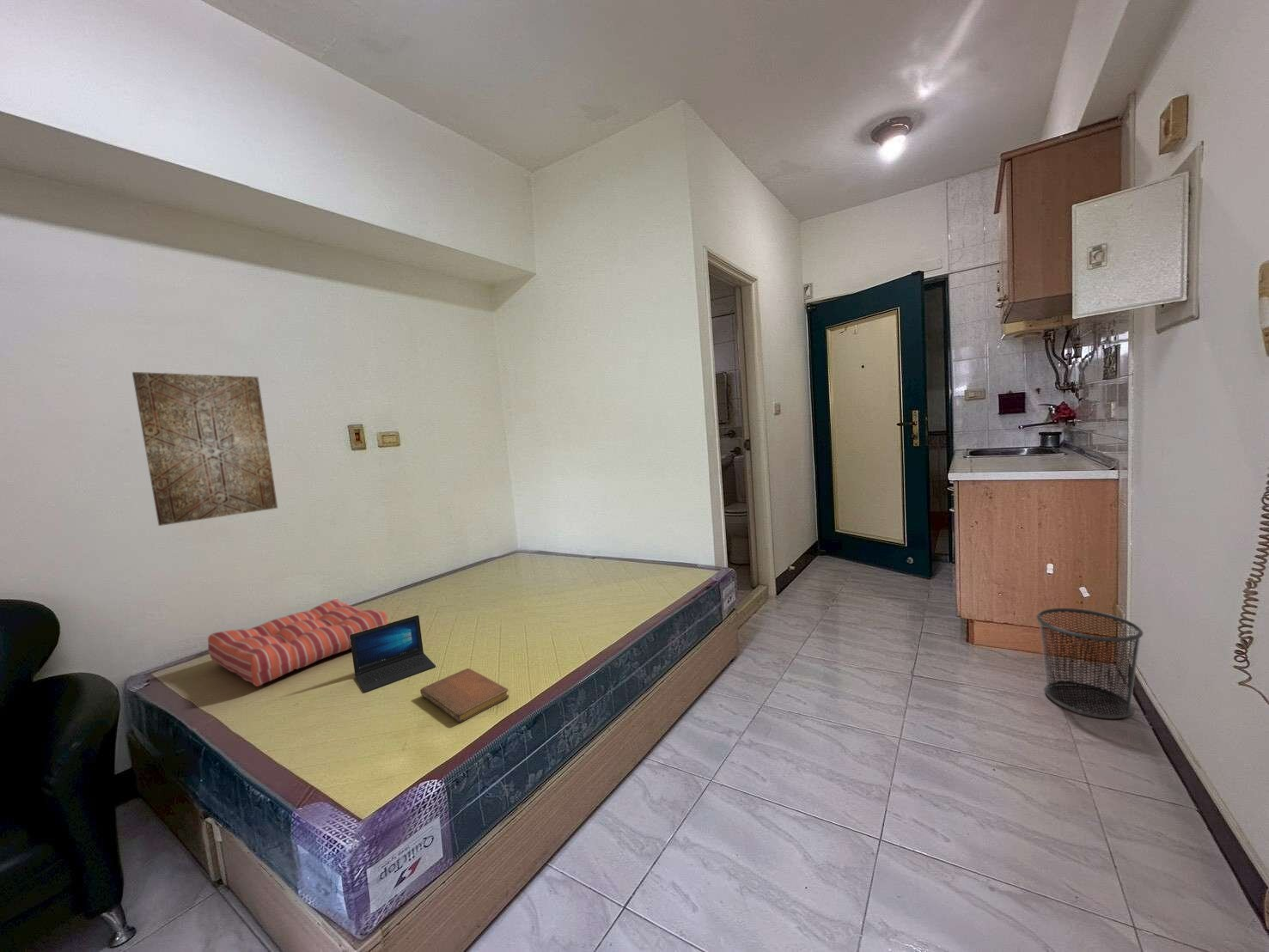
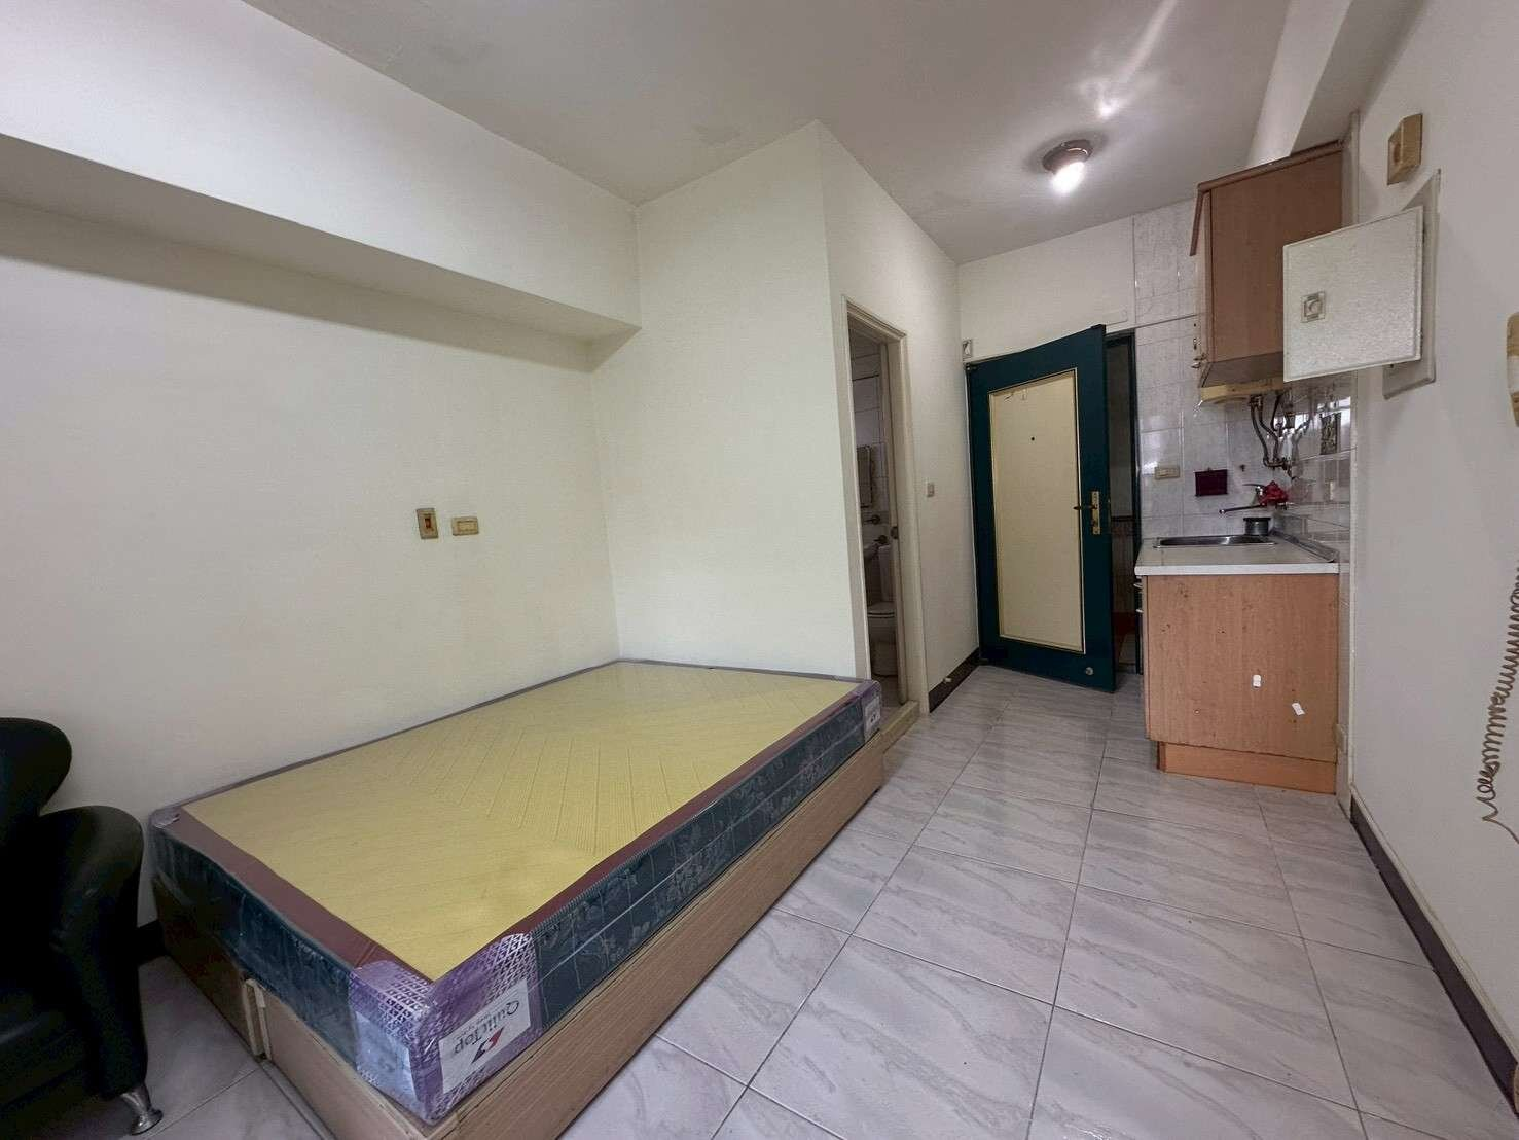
- seat cushion (302, 636)
- waste bin (1087, 661)
- laptop (393, 651)
- wall art (211, 446)
- notebook (464, 693)
